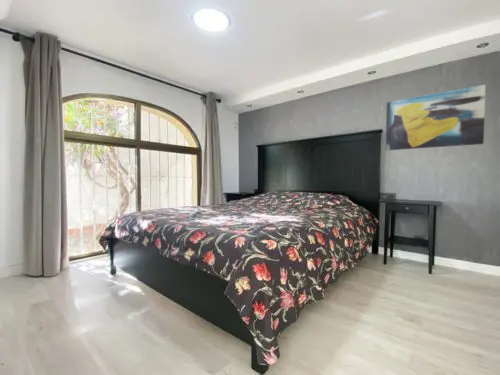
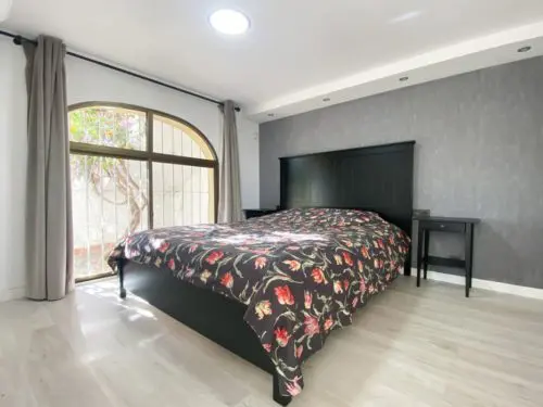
- wall art (430, 121)
